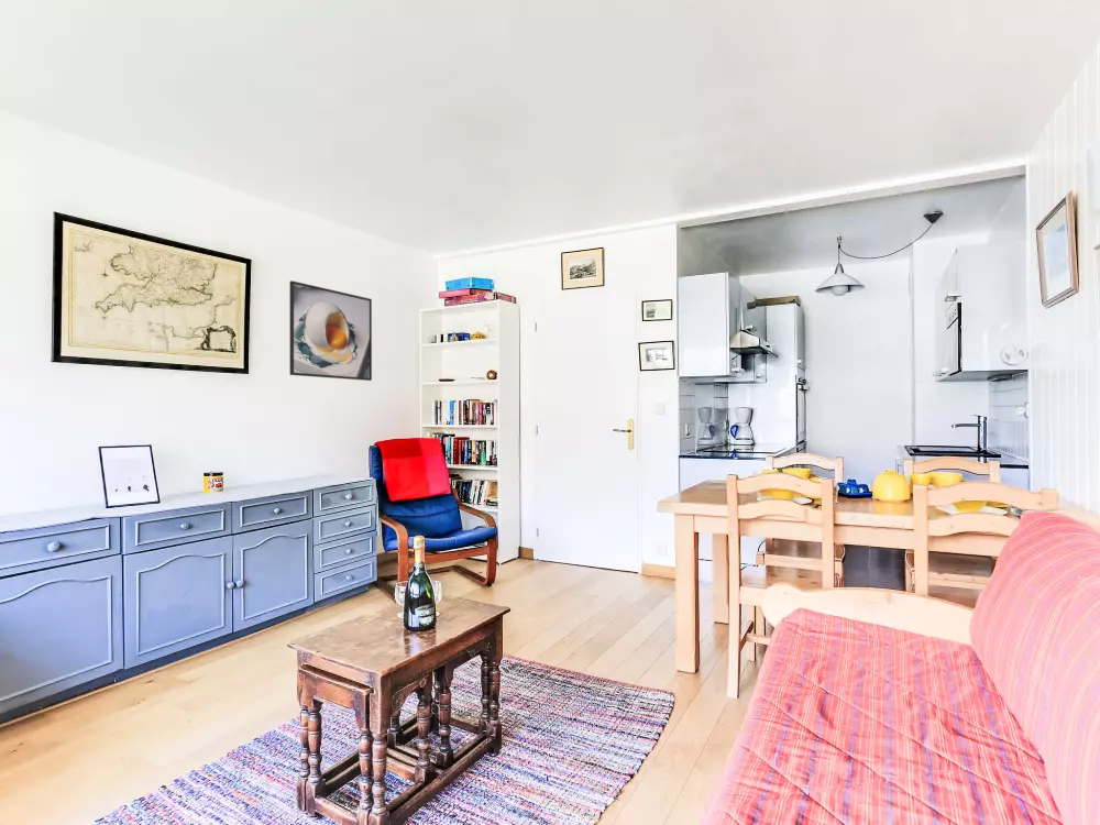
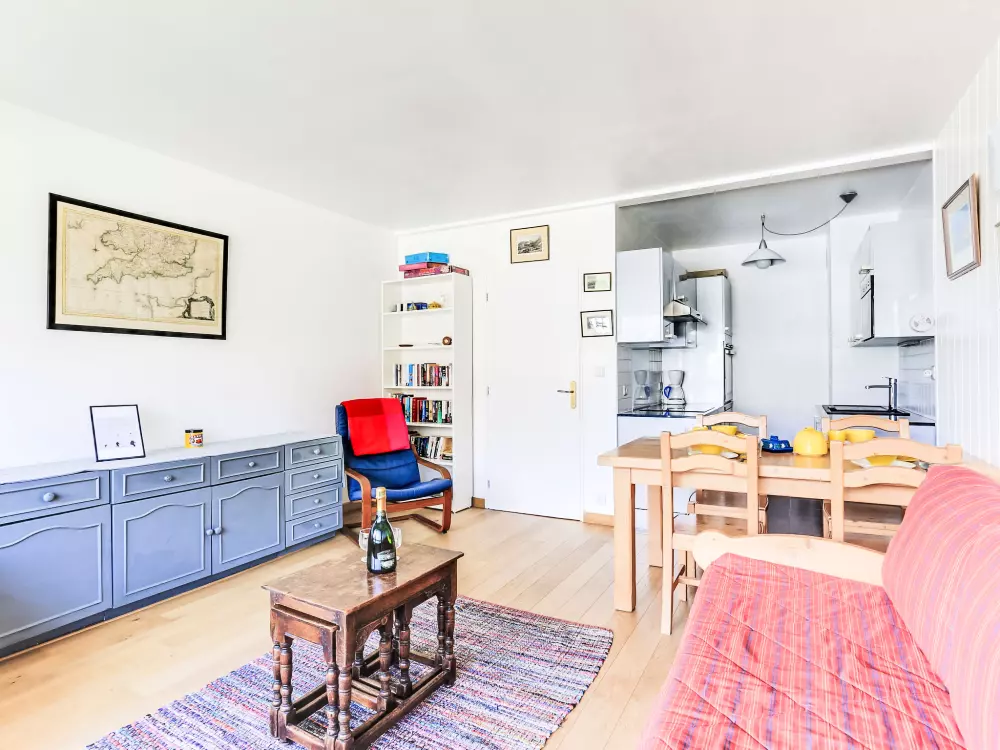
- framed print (333, 333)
